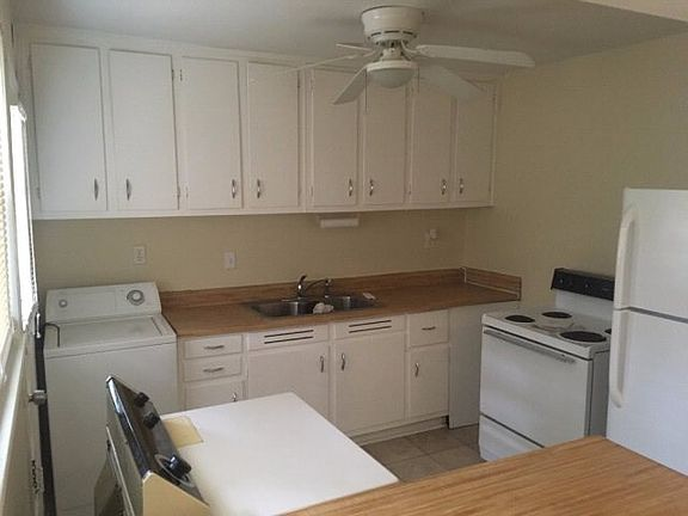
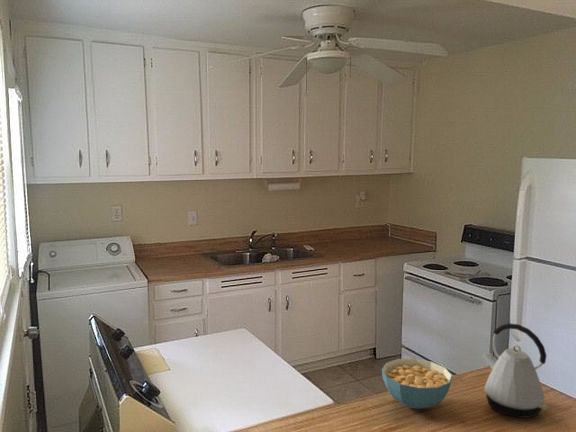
+ kettle (513, 365)
+ cereal bowl (416, 388)
